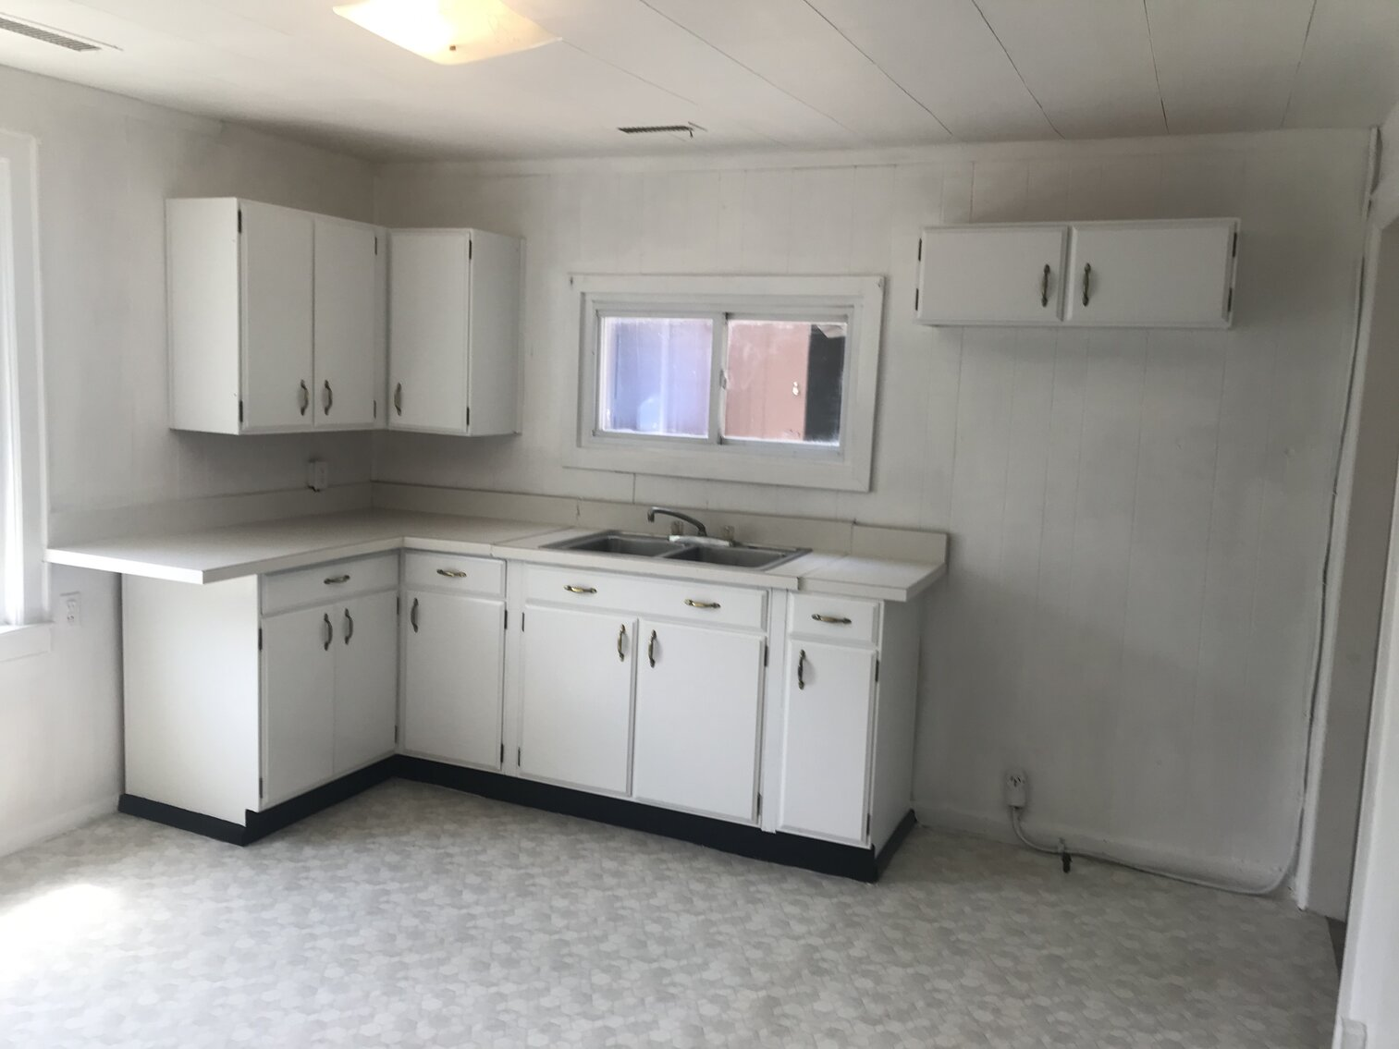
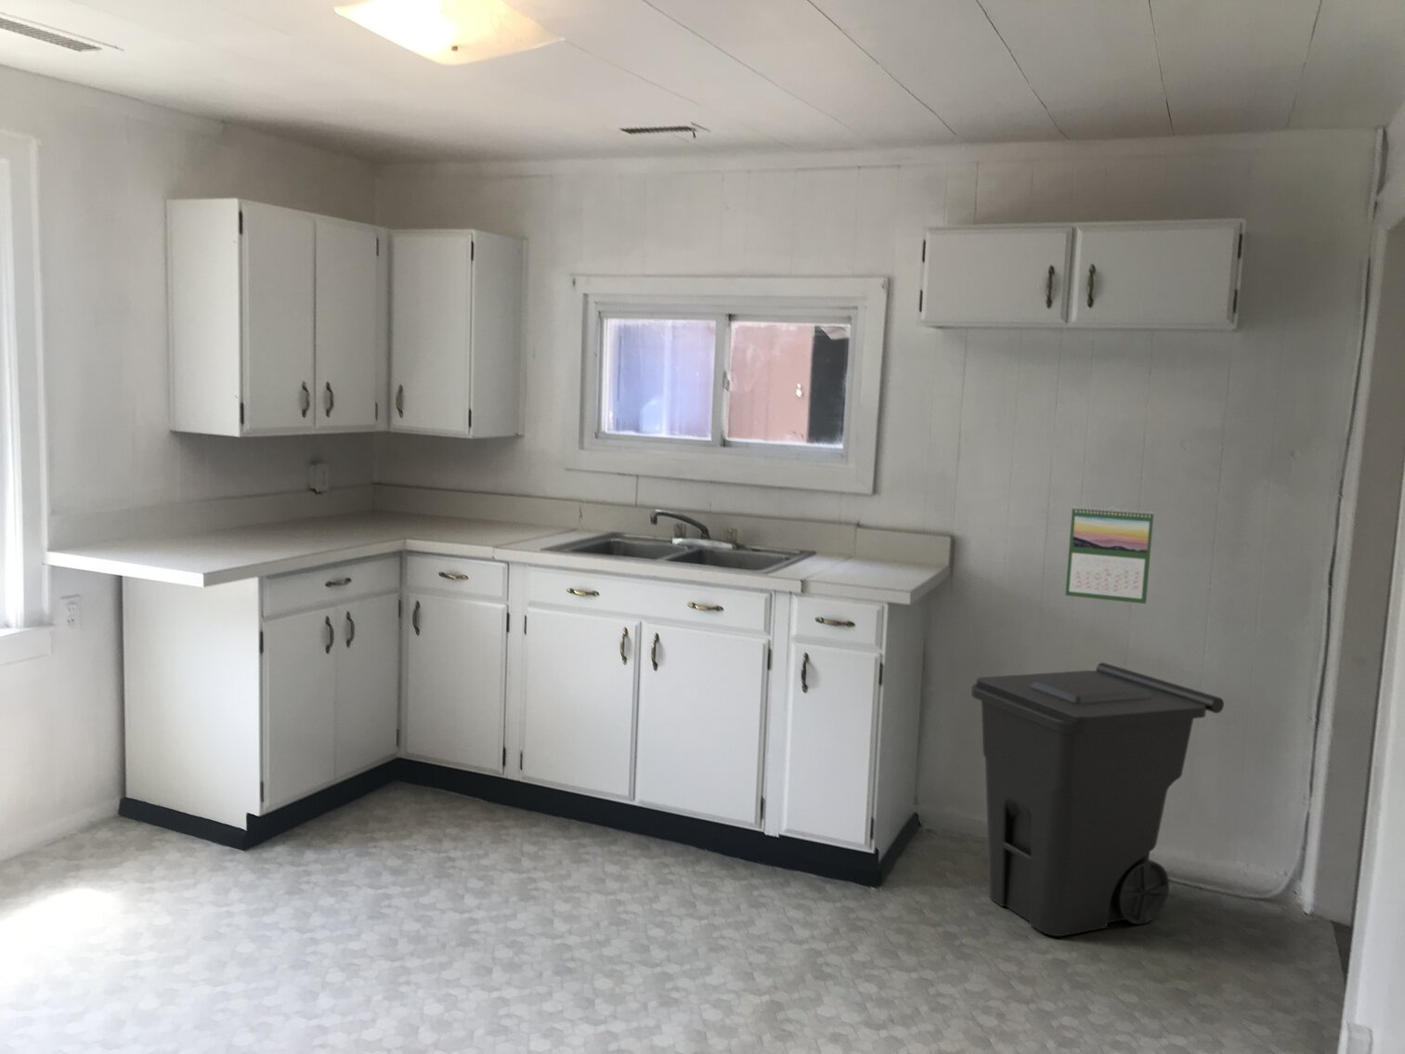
+ trash can (1085, 795)
+ calendar (1108, 552)
